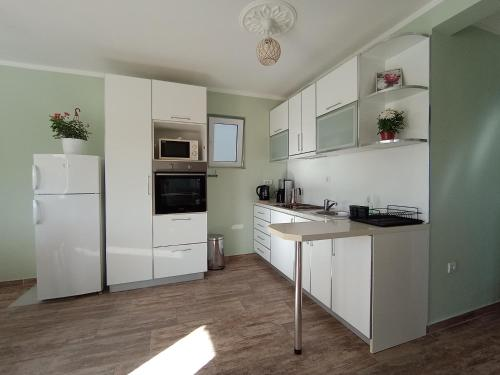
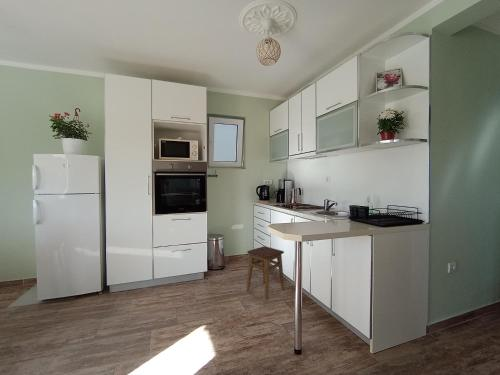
+ stool (265, 270)
